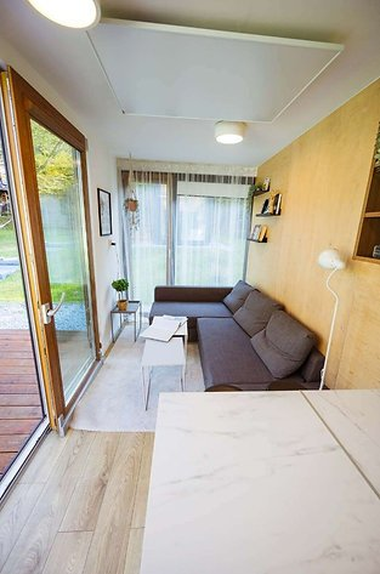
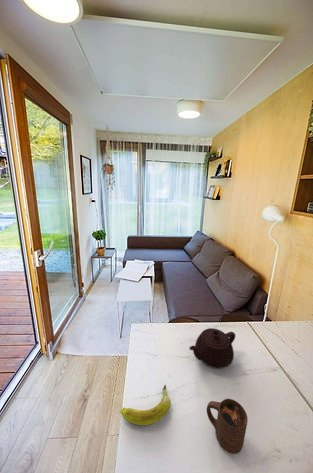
+ banana (150, 409)
+ teapot (212, 345)
+ cup (226, 424)
